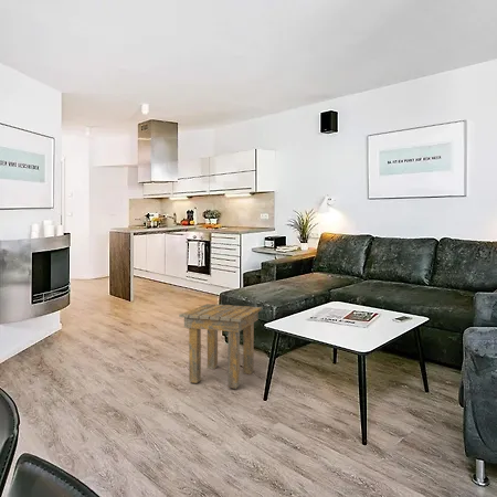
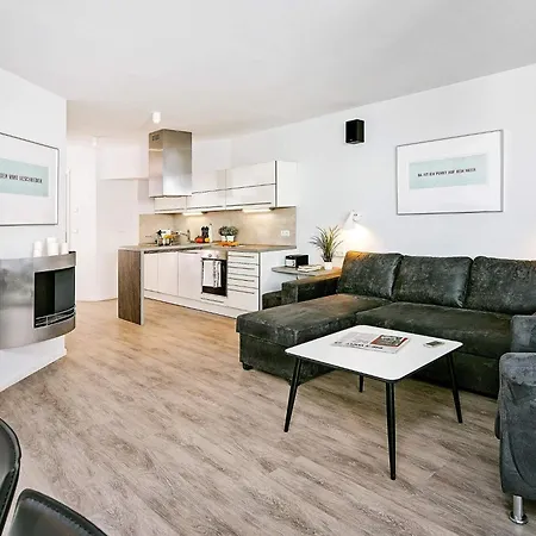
- side table (216, 343)
